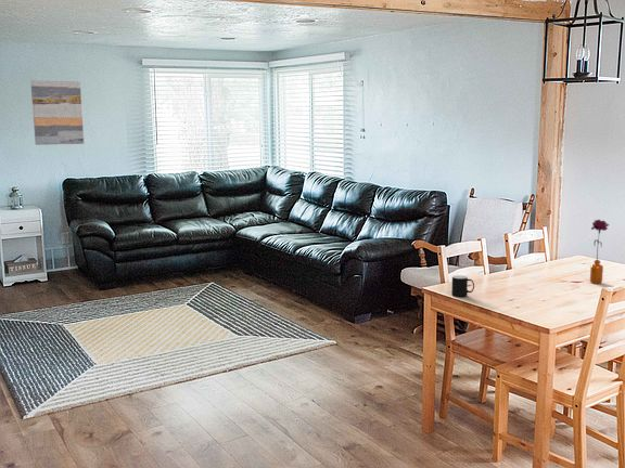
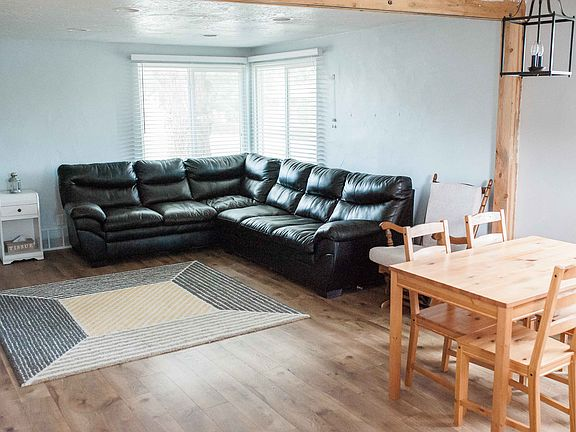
- flower (597, 250)
- wall art (58, 113)
- cup (462, 286)
